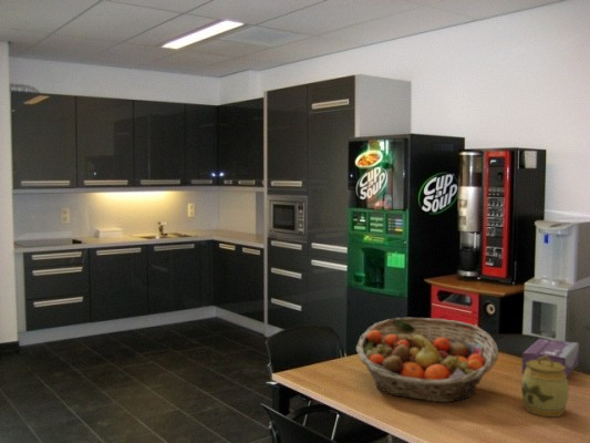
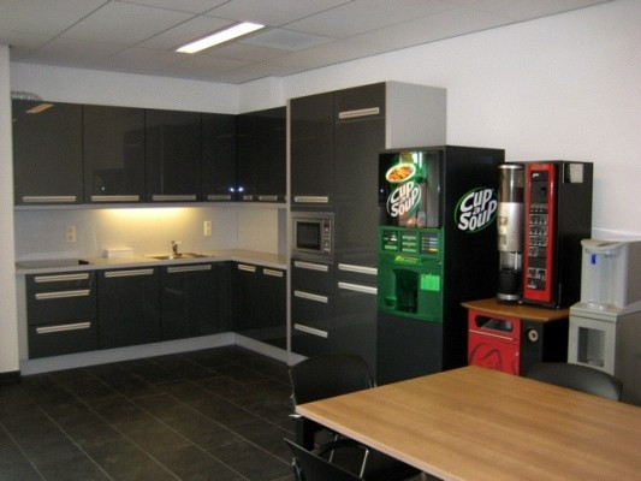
- jar (545, 382)
- tissue box (550, 357)
- fruit basket (424, 357)
